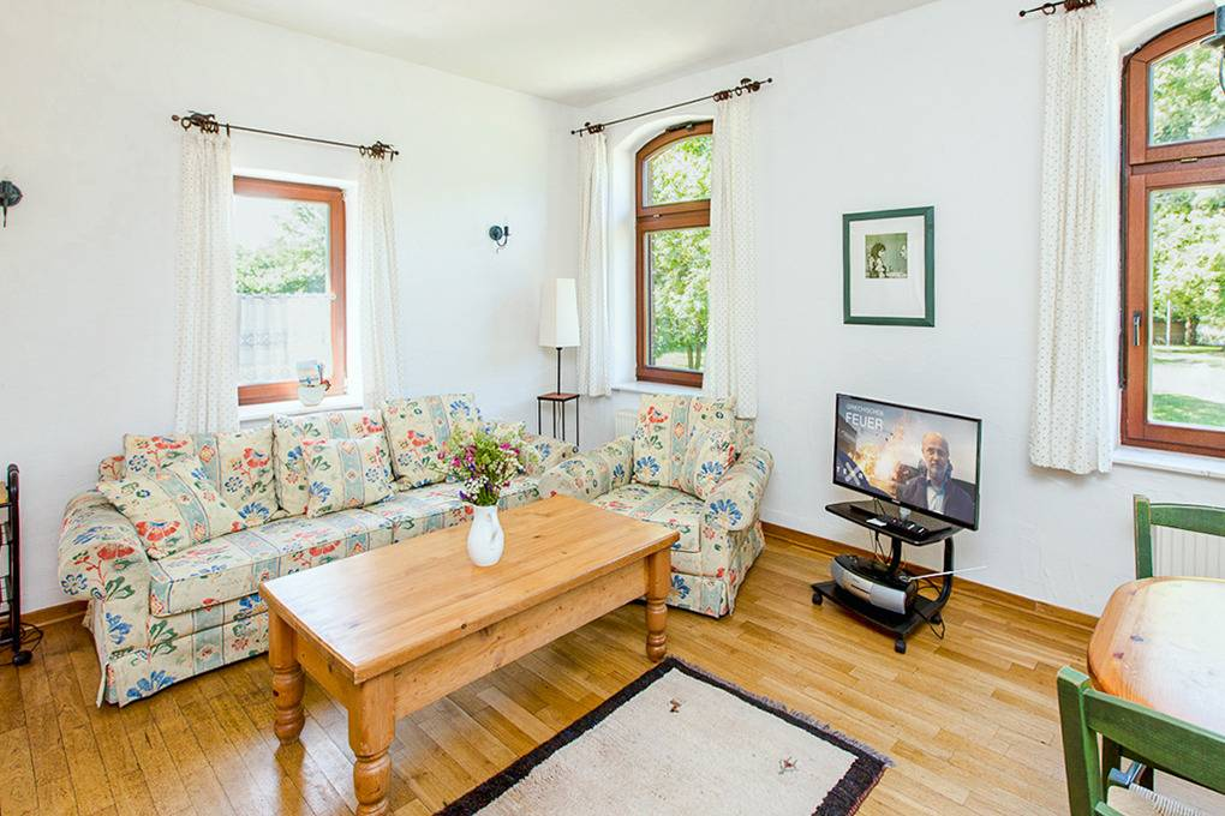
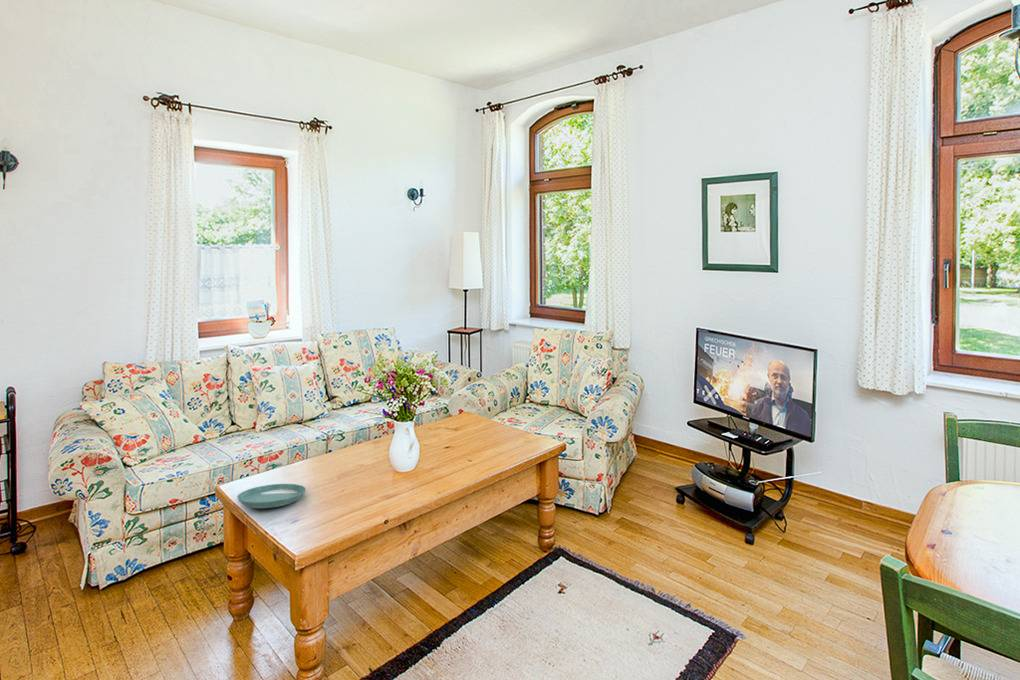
+ saucer (272, 496)
